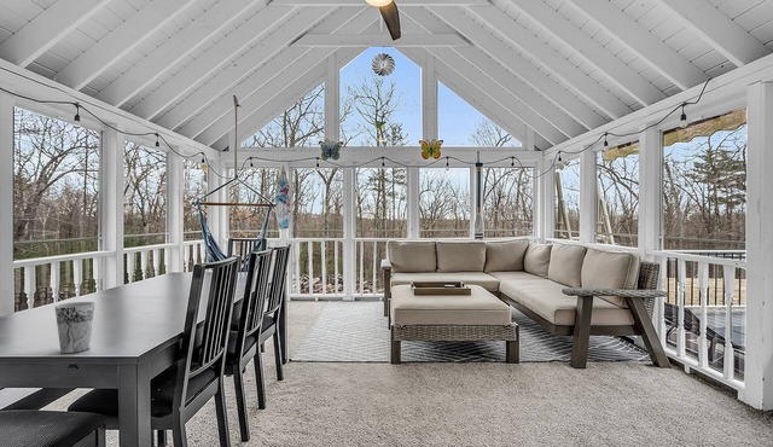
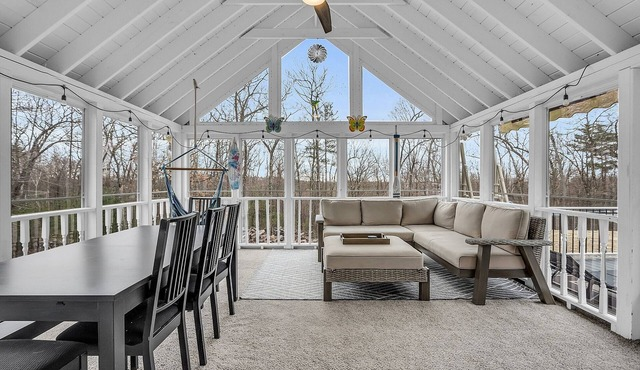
- cup (75, 326)
